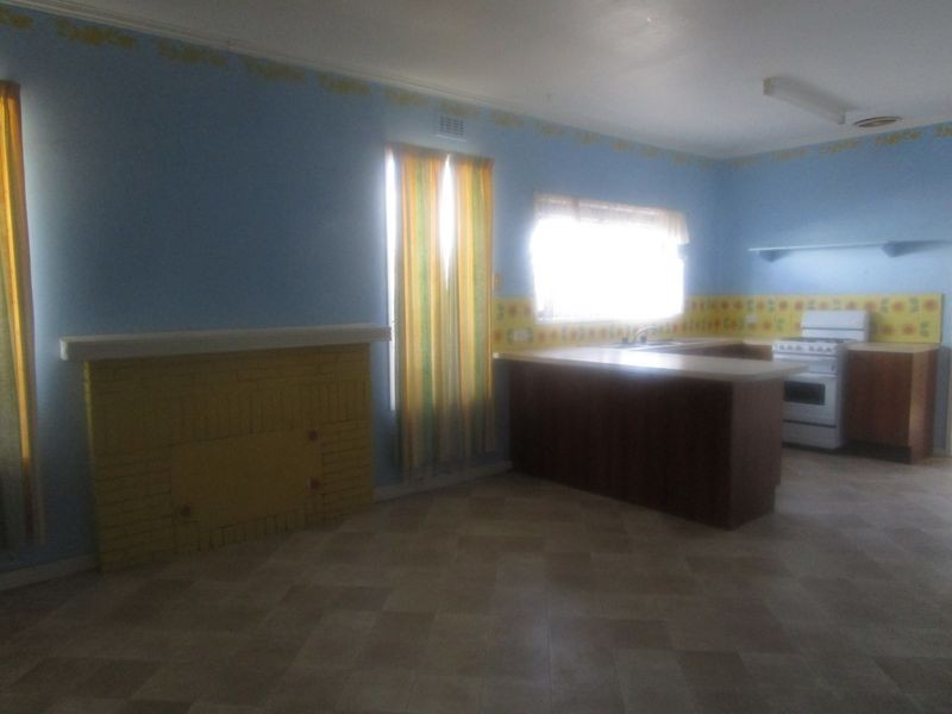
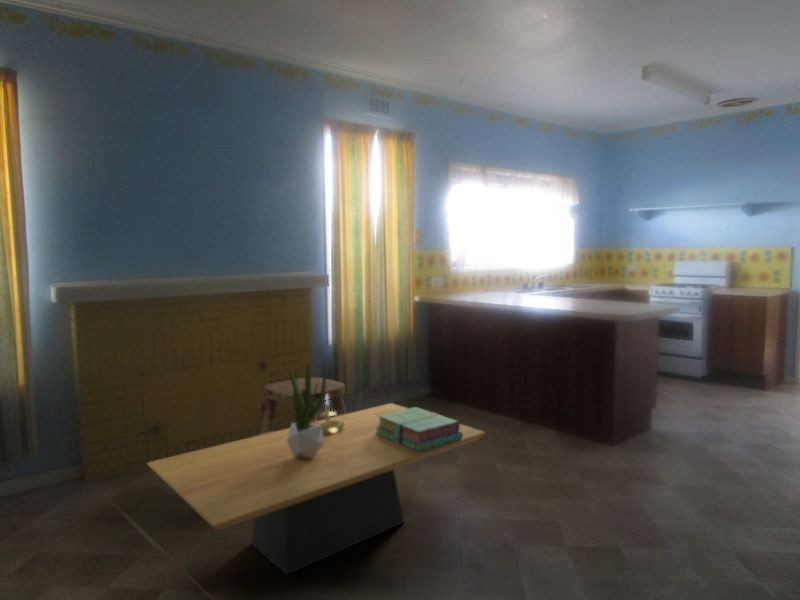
+ potted plant (306, 409)
+ stool (311, 421)
+ coffee table (329, 489)
+ candle holder (325, 412)
+ stack of books (417, 426)
